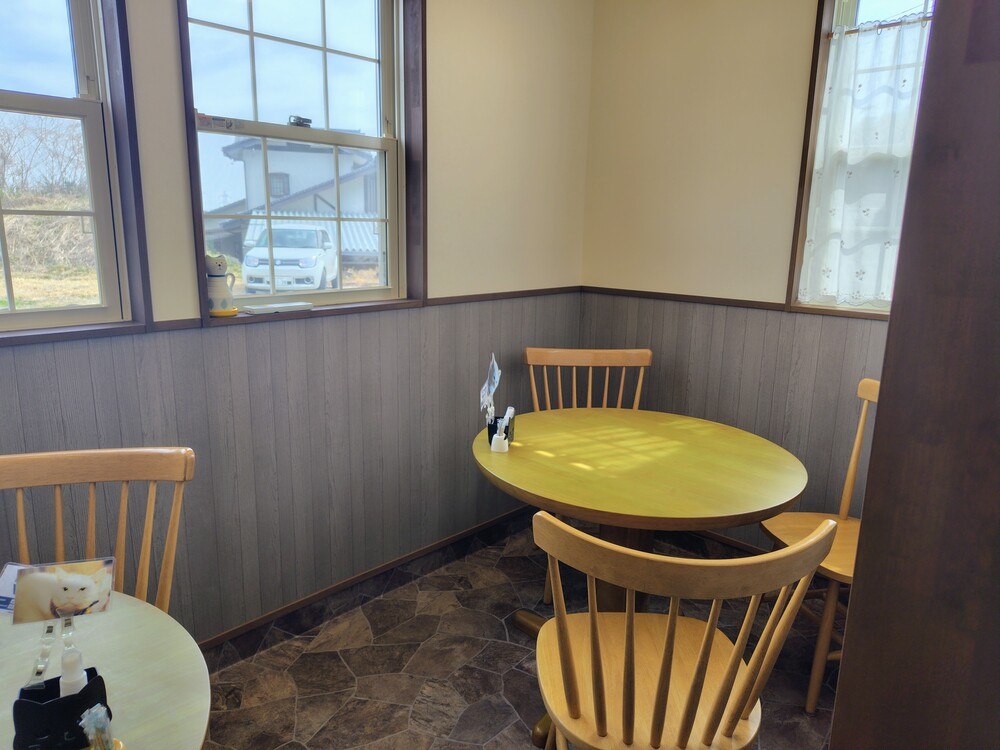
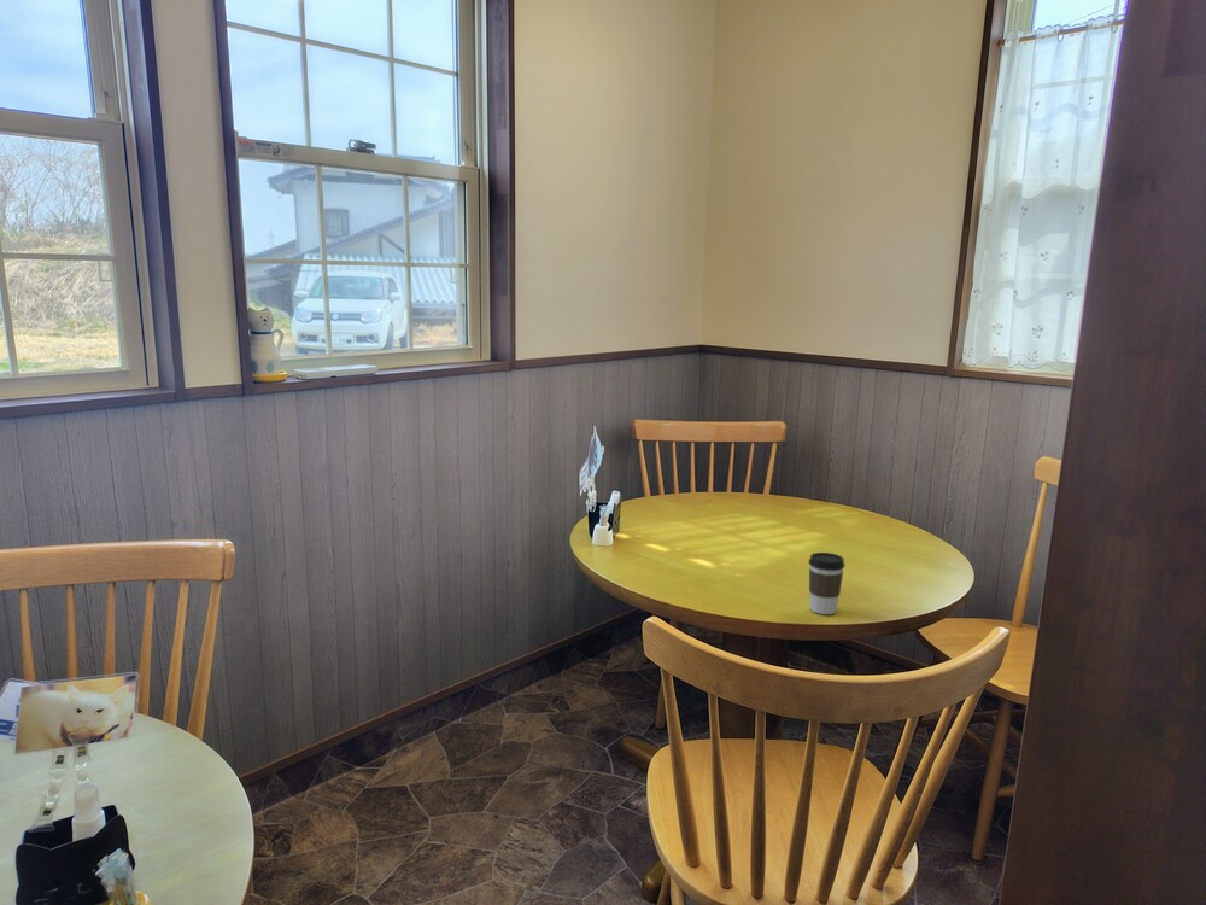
+ coffee cup (825, 583)
